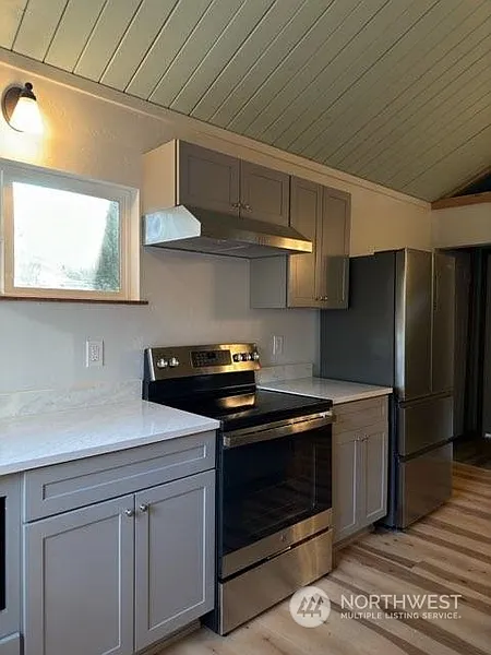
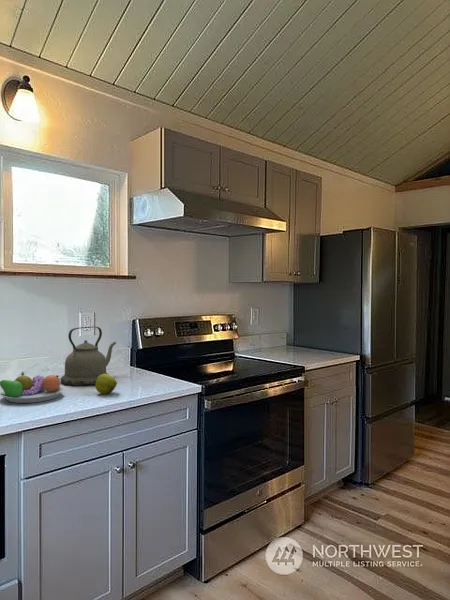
+ kettle (87, 353)
+ apple (105, 383)
+ fruit bowl (30, 385)
